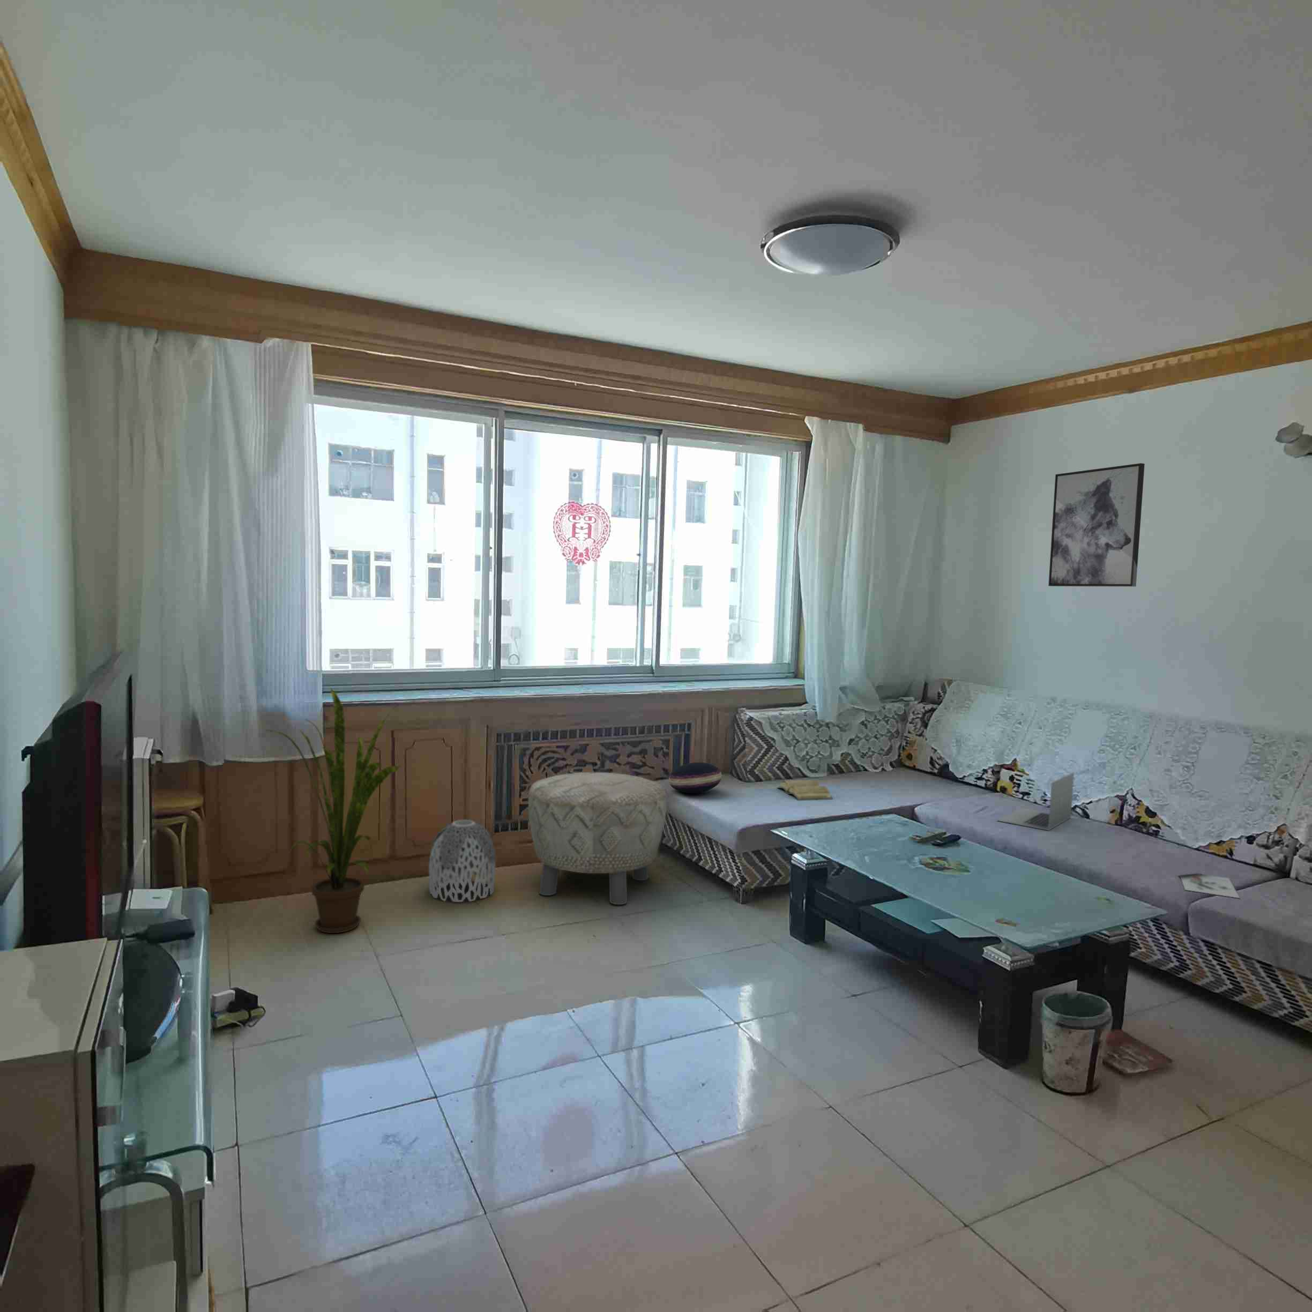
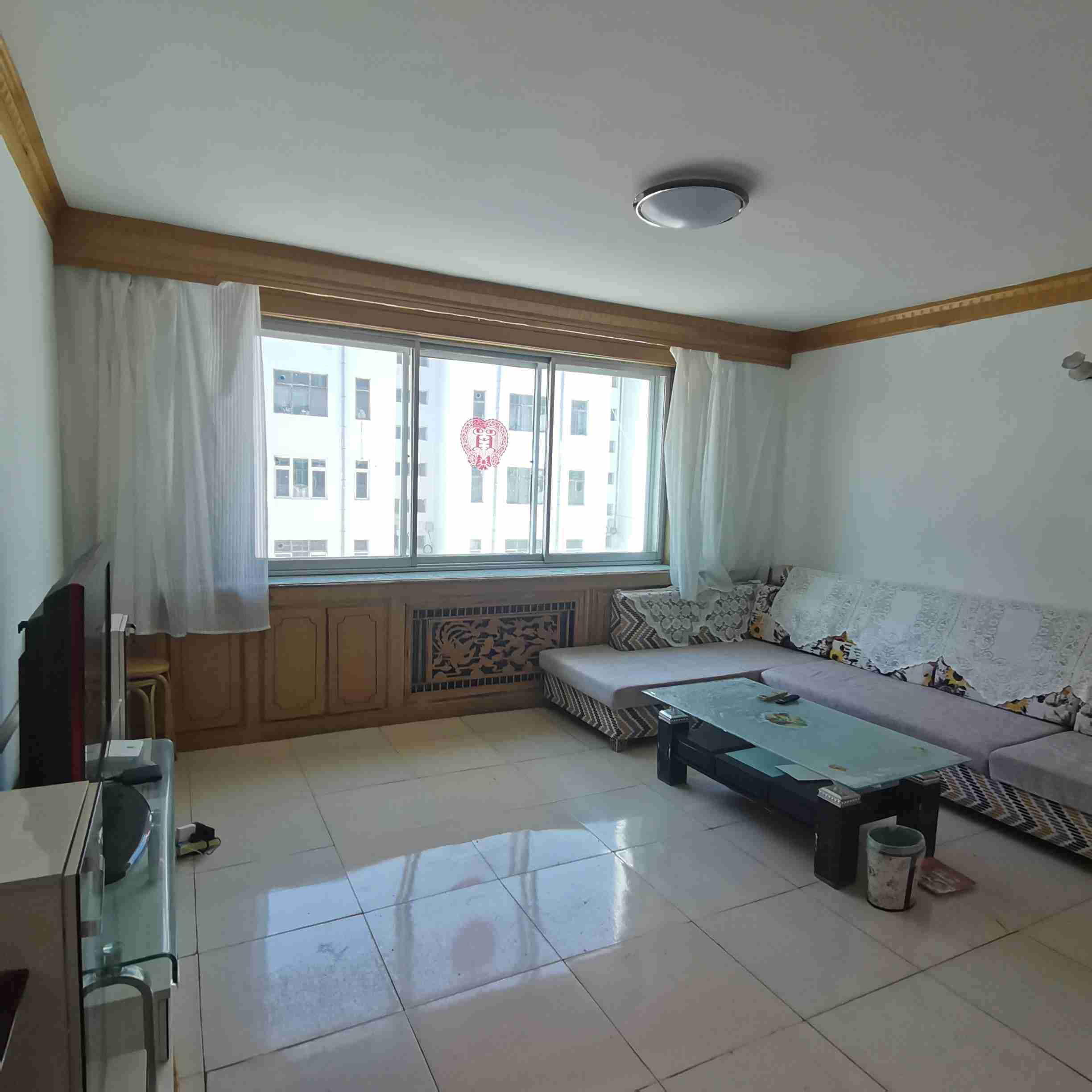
- diary (804, 788)
- cushion (696, 777)
- vase (463, 857)
- wall art (1093, 527)
- house plant (332, 810)
- laptop (1034, 810)
- ottoman (596, 834)
- architectural model (1207, 881)
